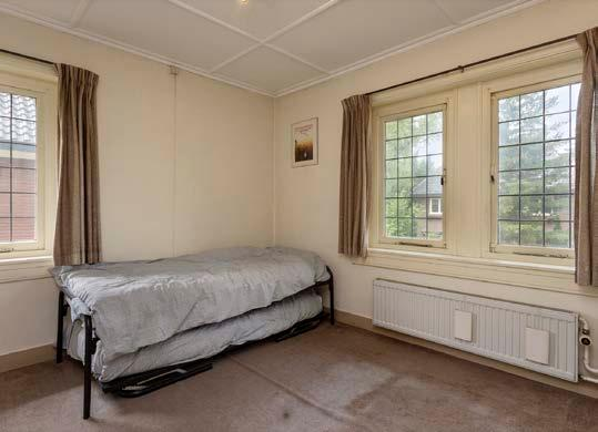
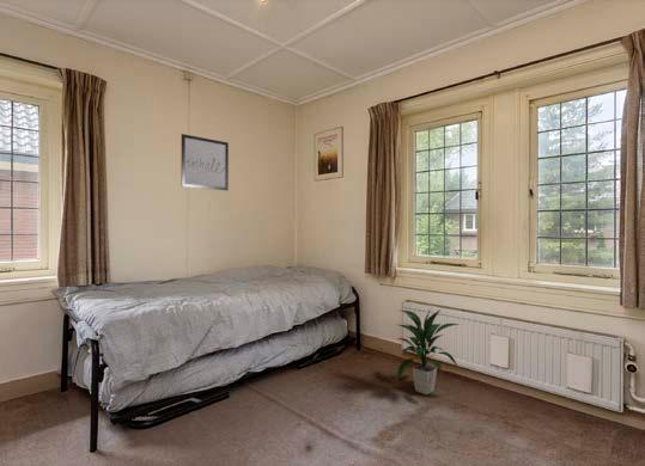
+ wall art (206, 163)
+ indoor plant (421, 348)
